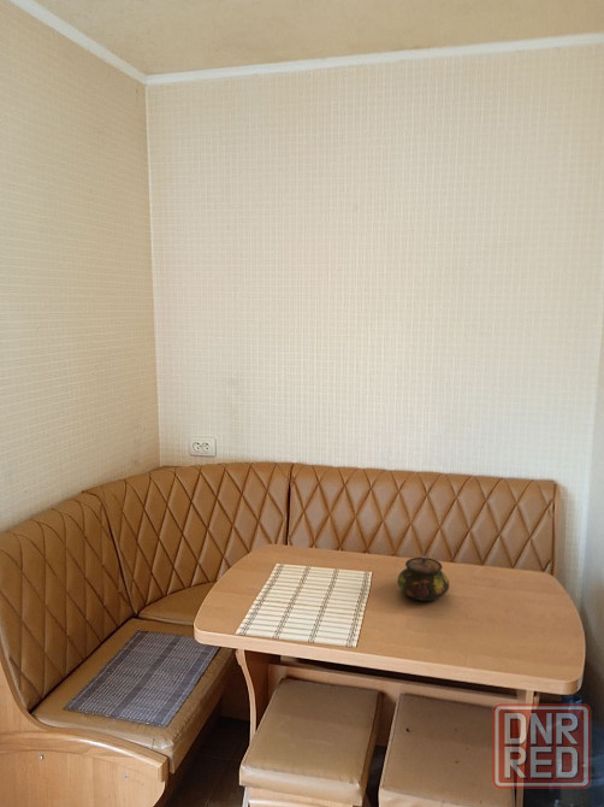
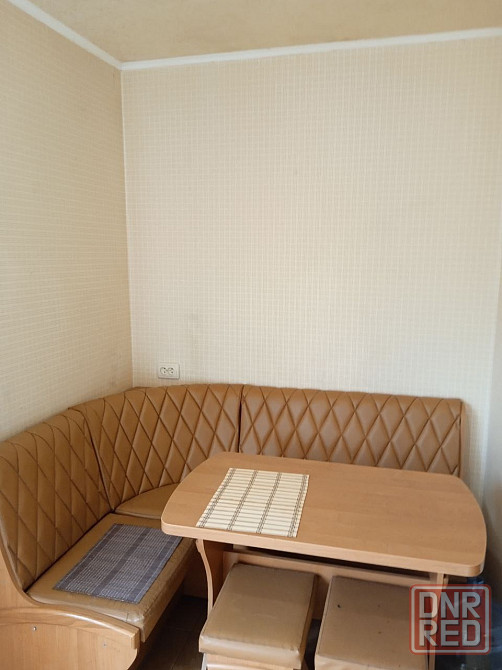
- teapot (422, 575)
